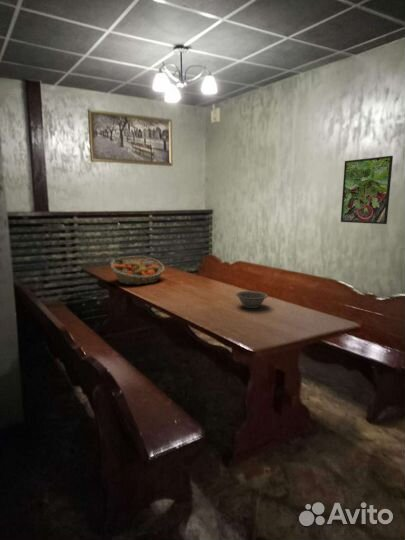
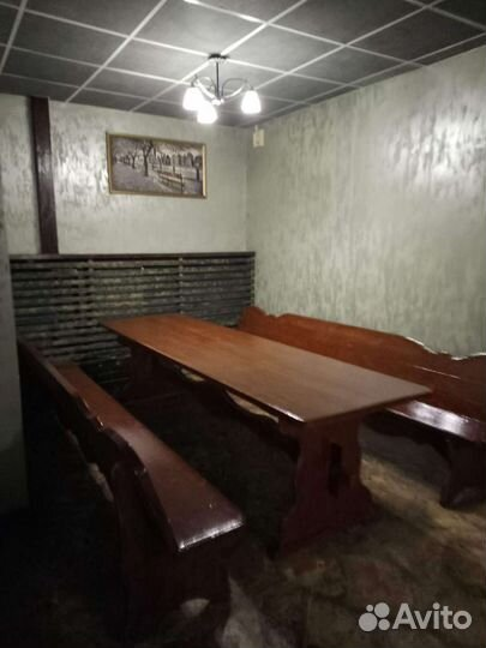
- decorative bowl (251, 300)
- fruit basket (138, 270)
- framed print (364, 191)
